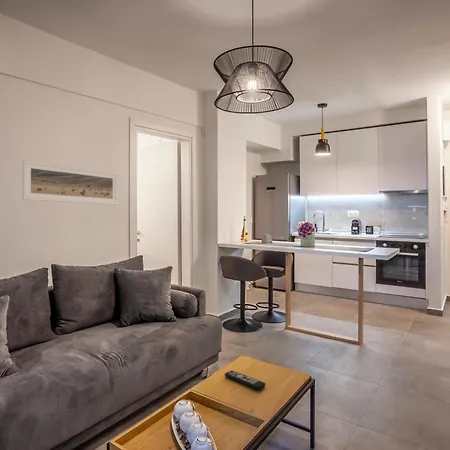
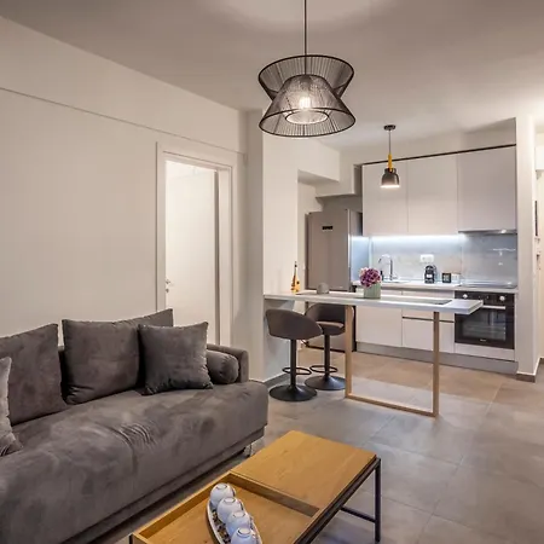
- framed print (75, 185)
- remote control (244, 379)
